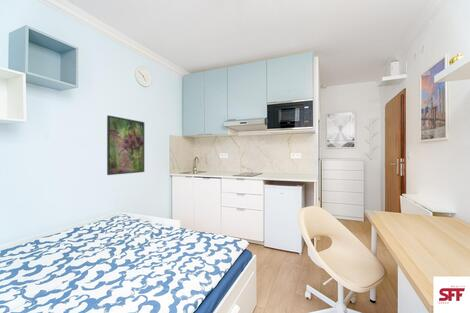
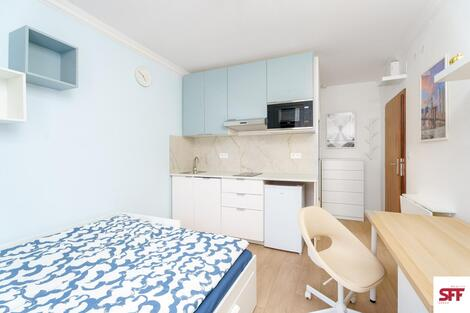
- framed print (127, 146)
